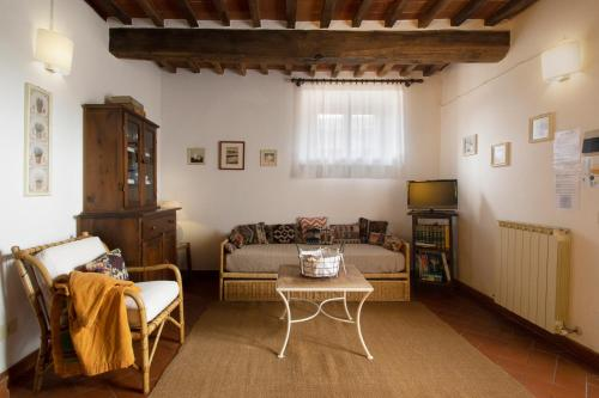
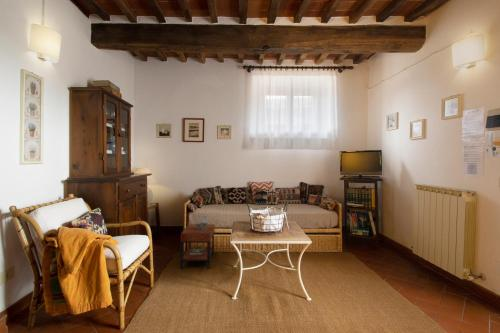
+ side table (198, 238)
